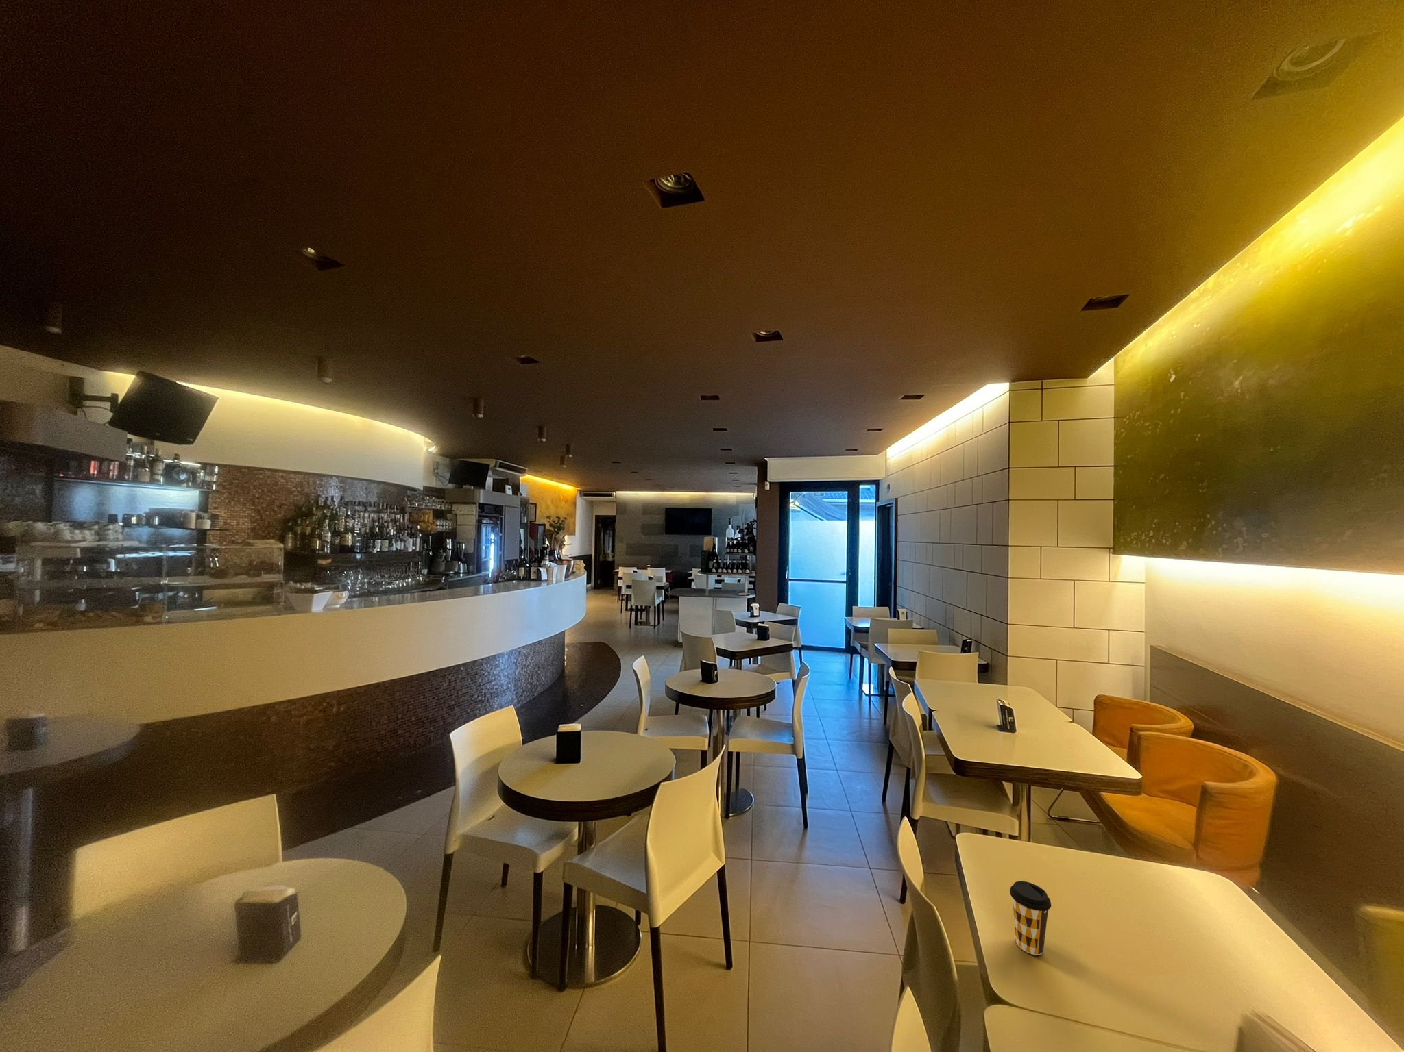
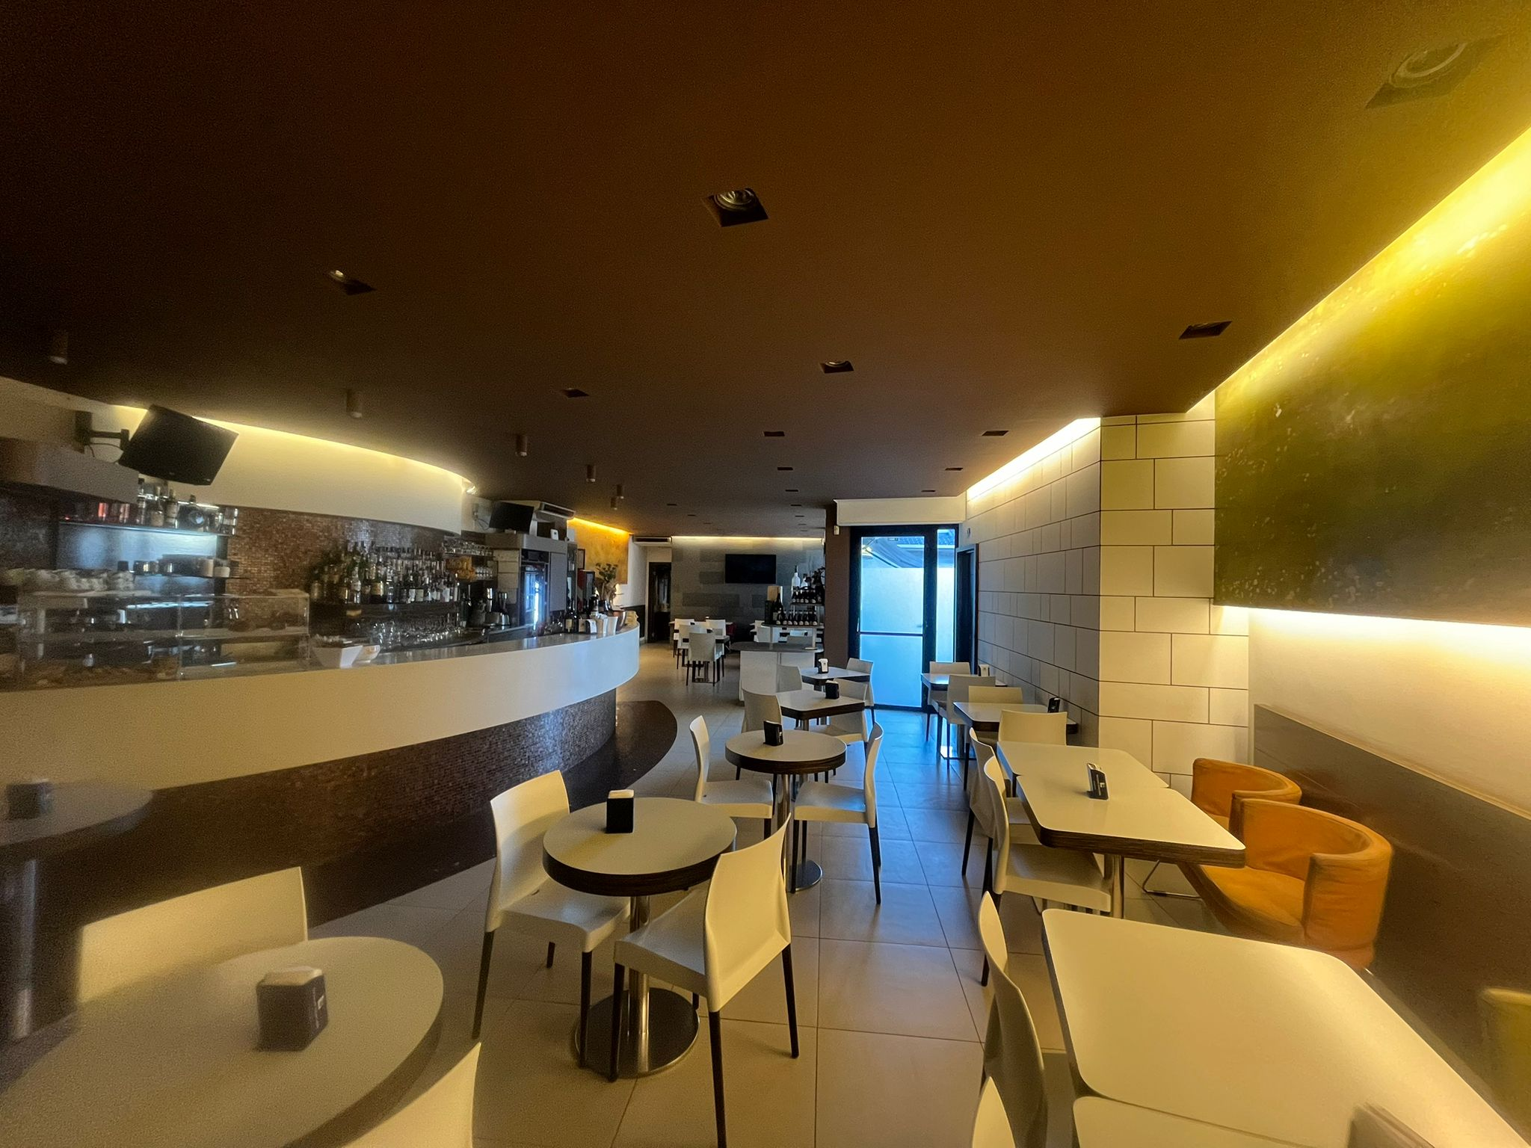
- coffee cup (1029, 918)
